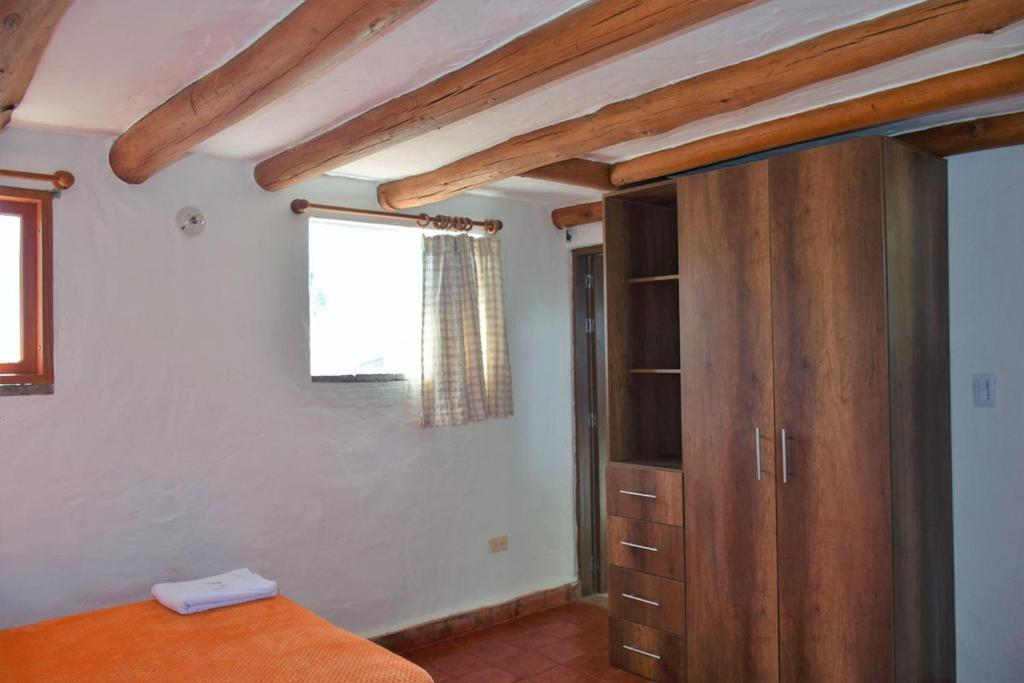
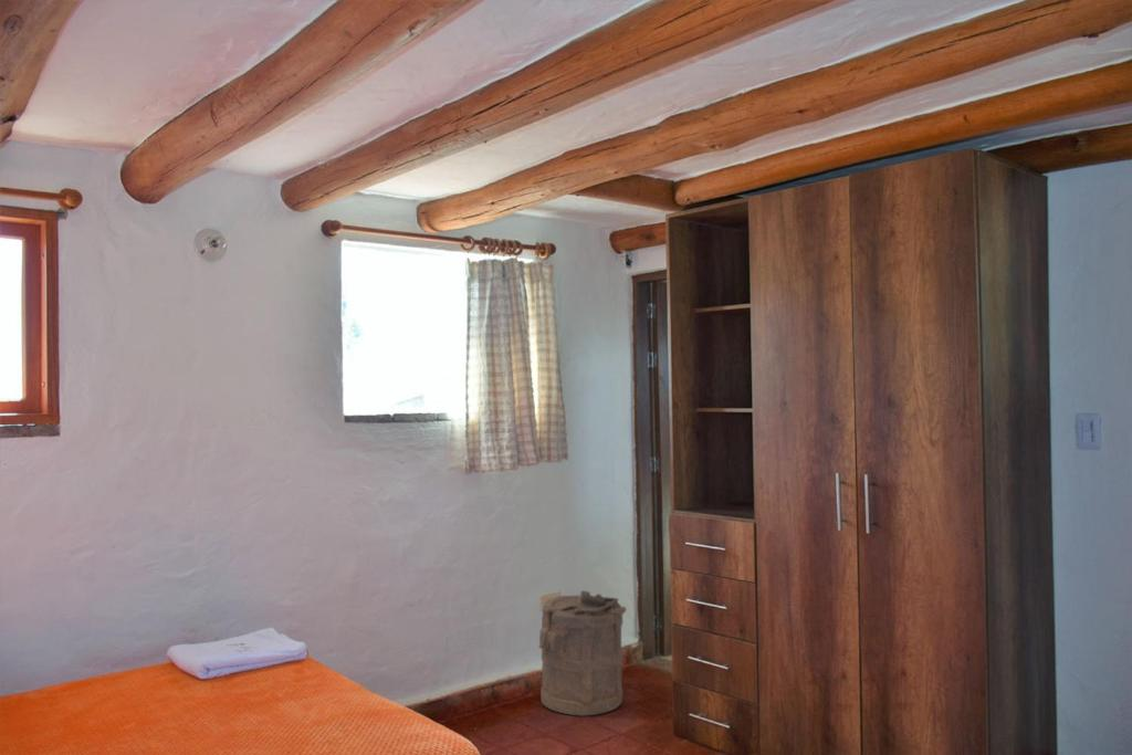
+ laundry hamper (577, 648)
